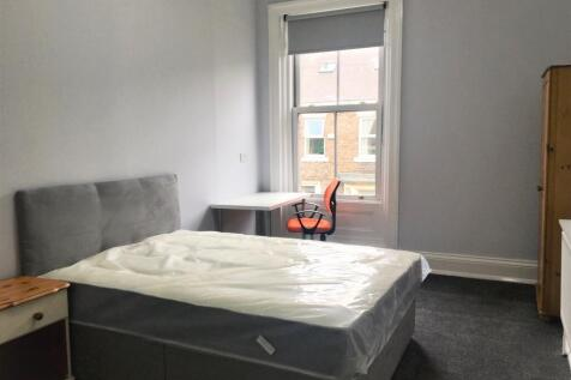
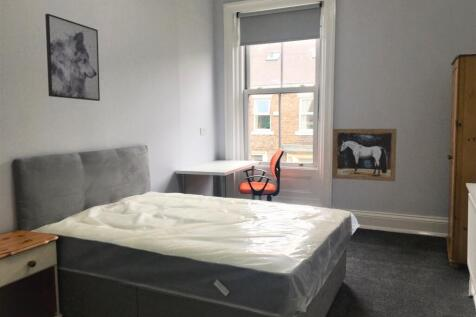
+ wall art (74, 60)
+ wall art (363, 154)
